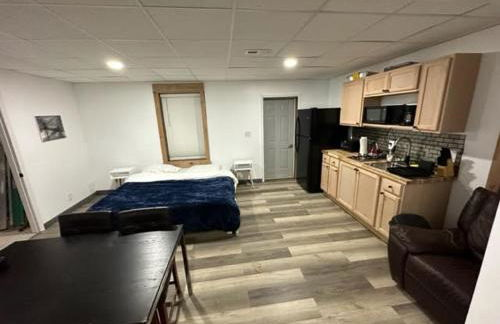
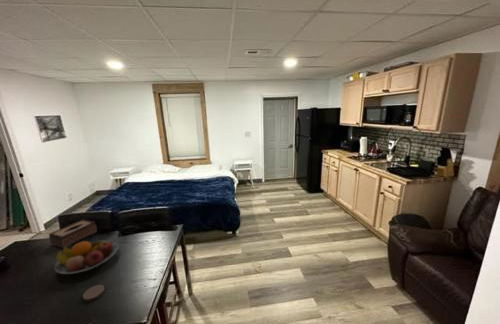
+ tissue box (74, 232)
+ coaster (94, 292)
+ fruit bowl (88, 253)
